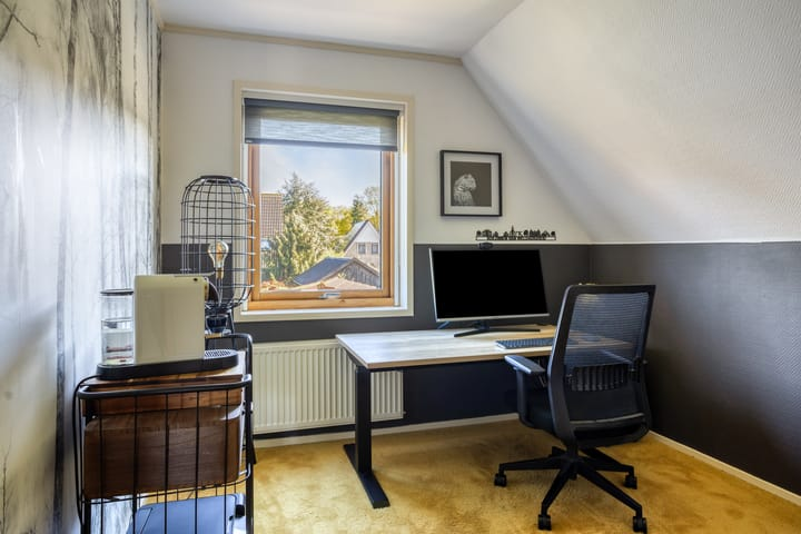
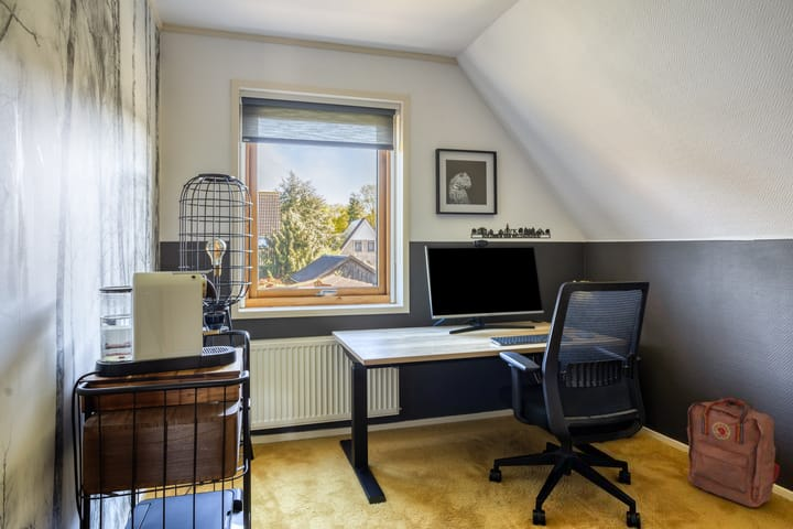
+ backpack (728, 443)
